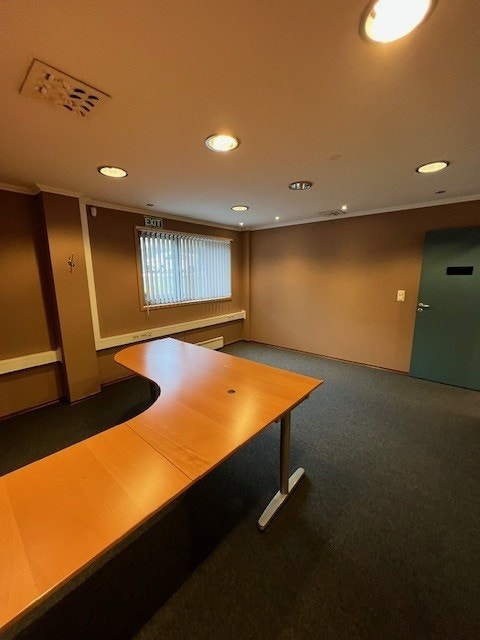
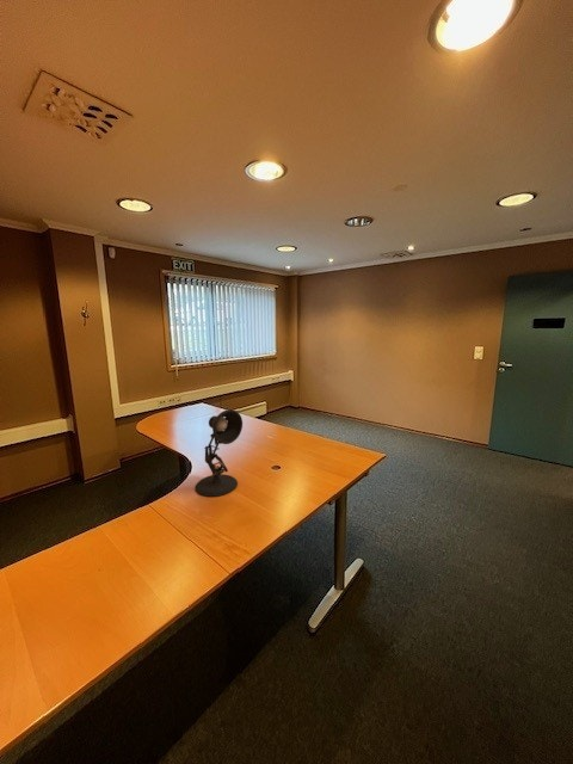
+ desk lamp (216, 446)
